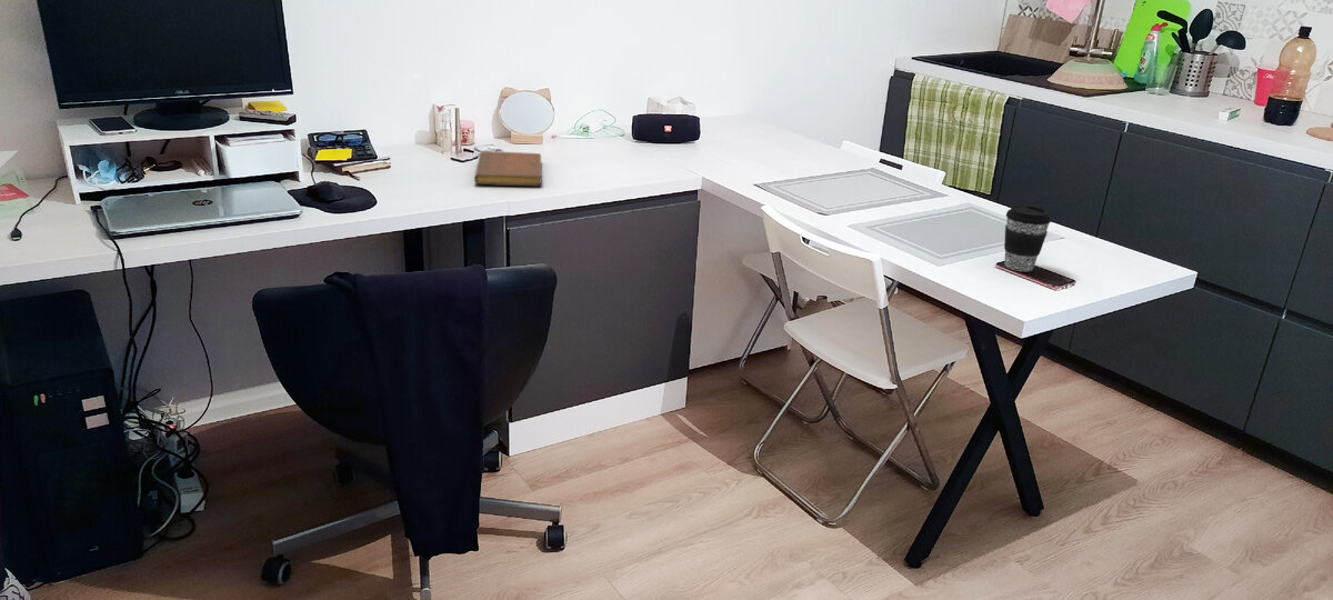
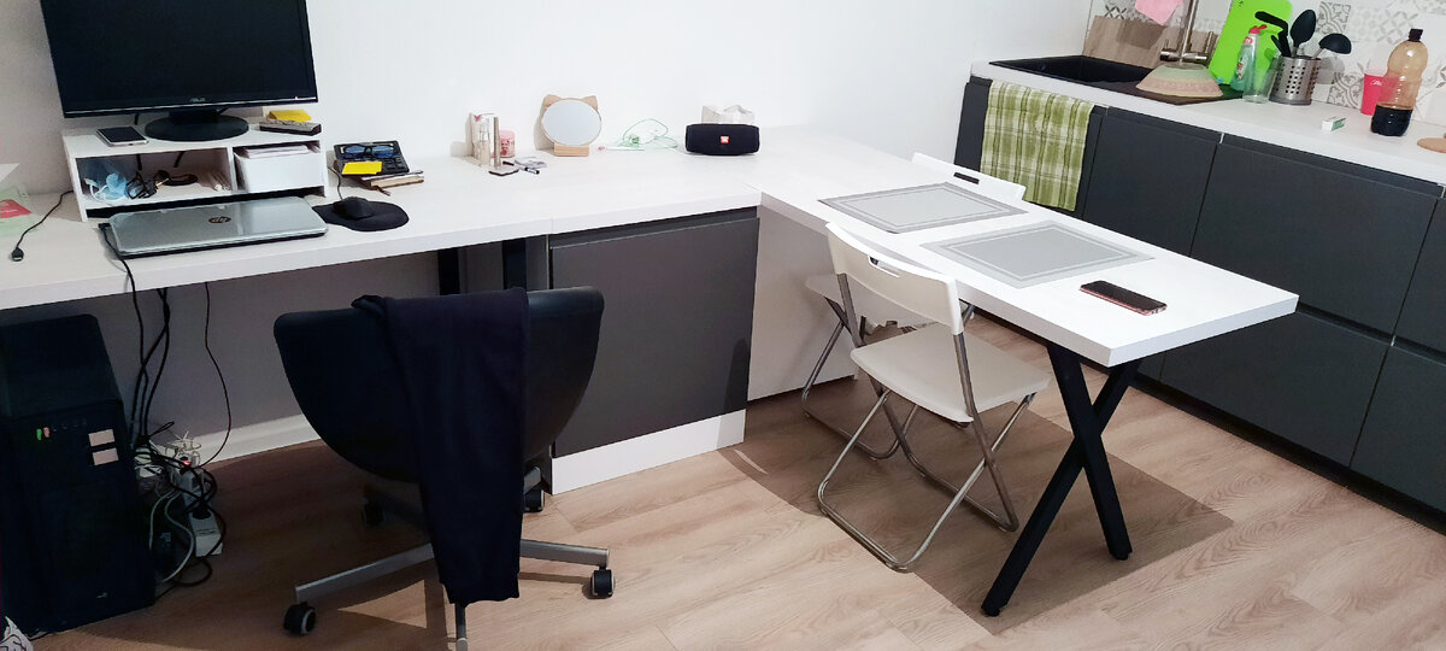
- notebook (509, 168)
- coffee cup (1023, 238)
